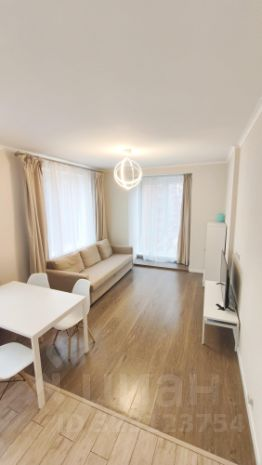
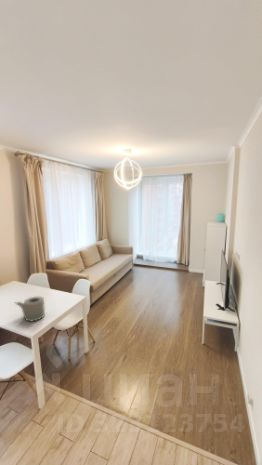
+ toilet paper roll (29, 308)
